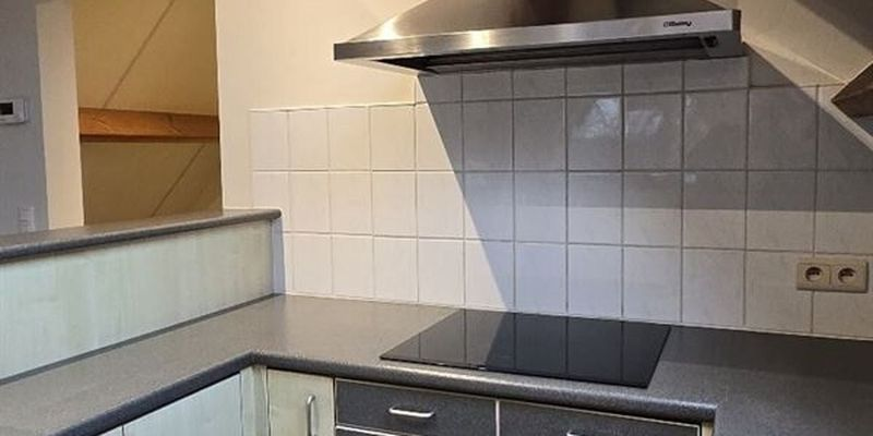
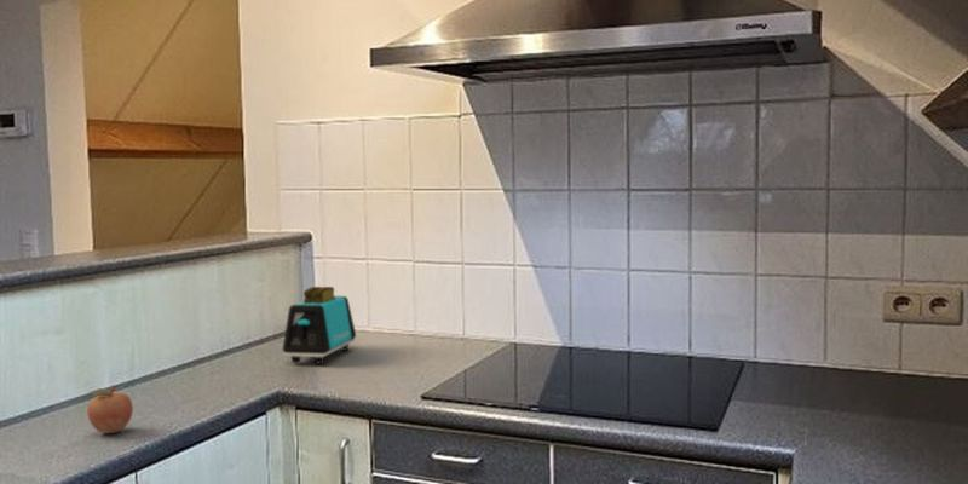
+ toaster (319, 321)
+ fruit (109, 408)
